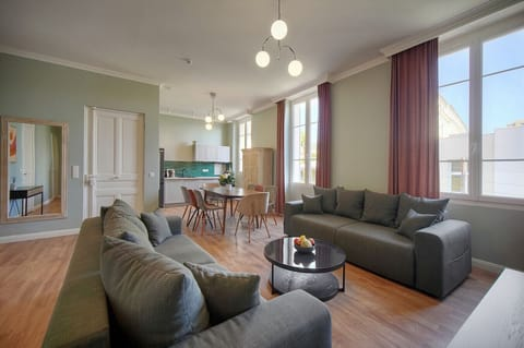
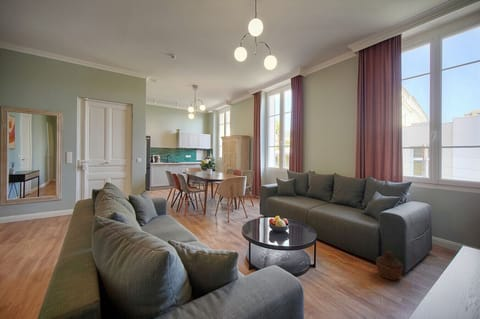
+ woven basket (389, 263)
